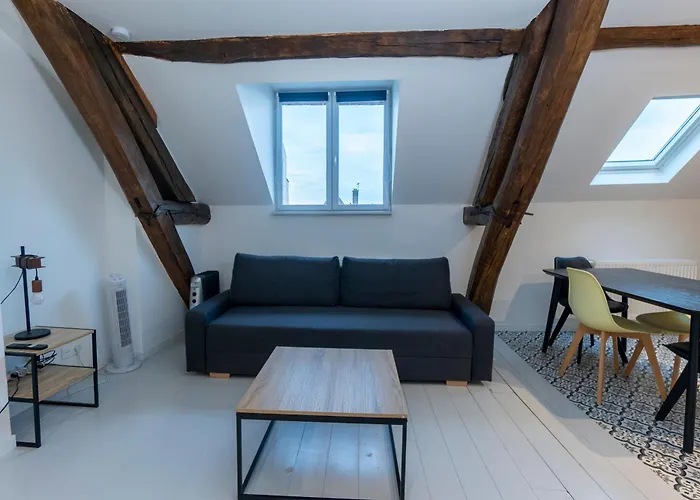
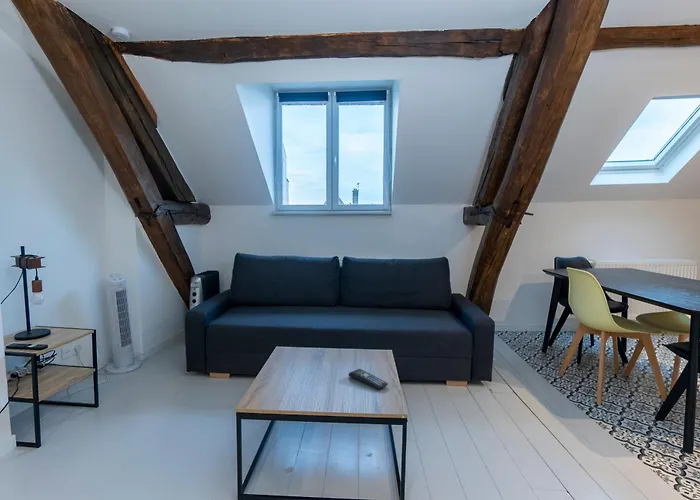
+ remote control (367, 378)
